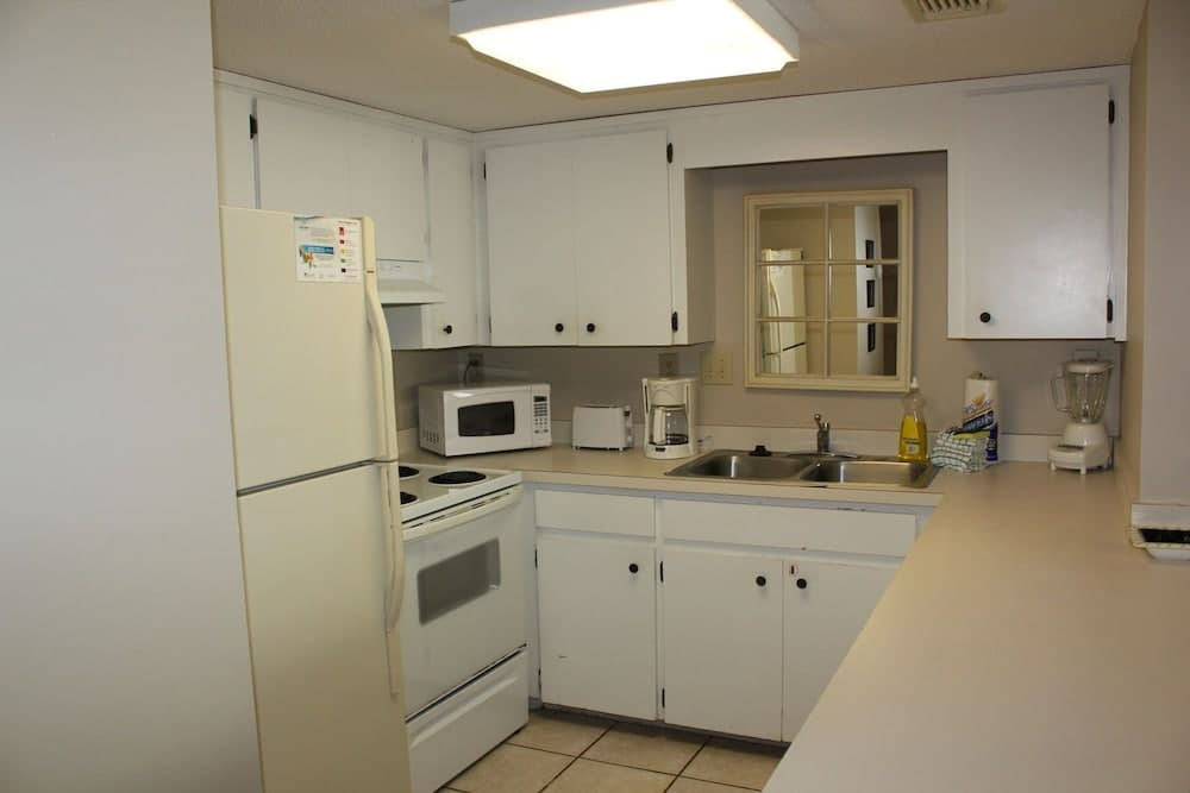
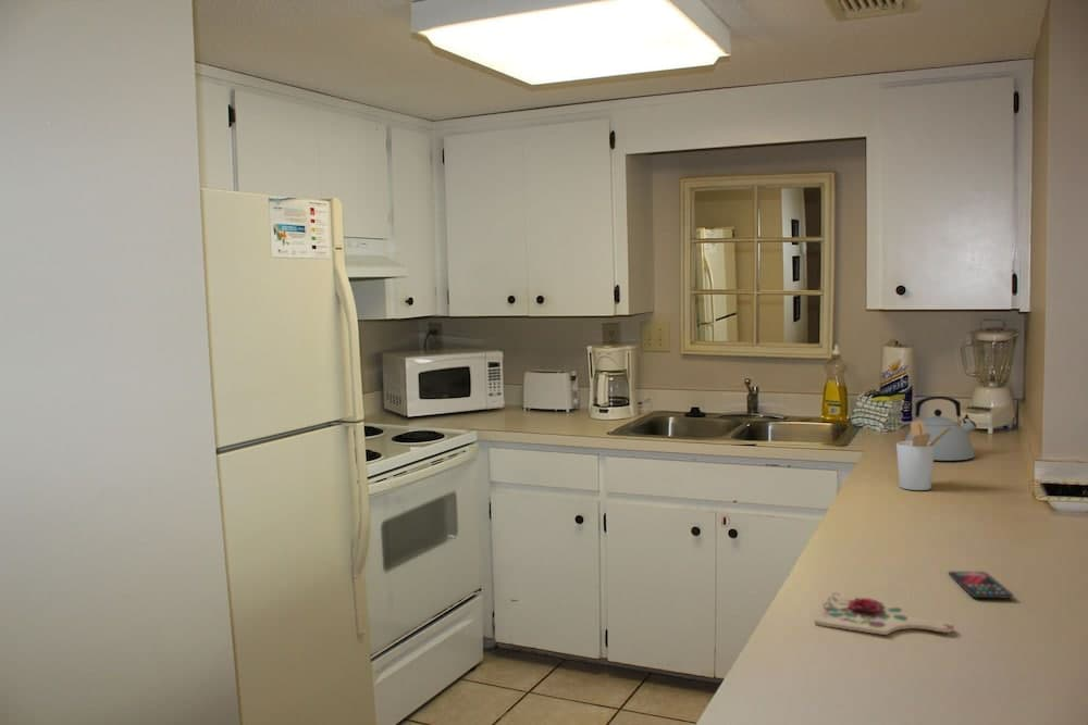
+ smartphone (979, 584)
+ utensil holder (925, 454)
+ cutting board (886, 613)
+ kettle (939, 425)
